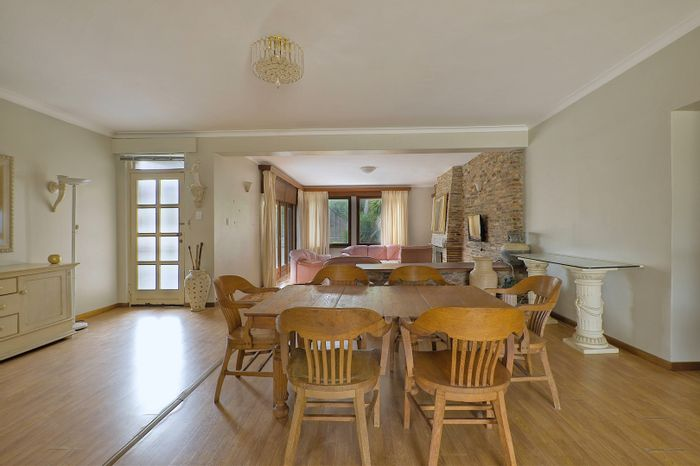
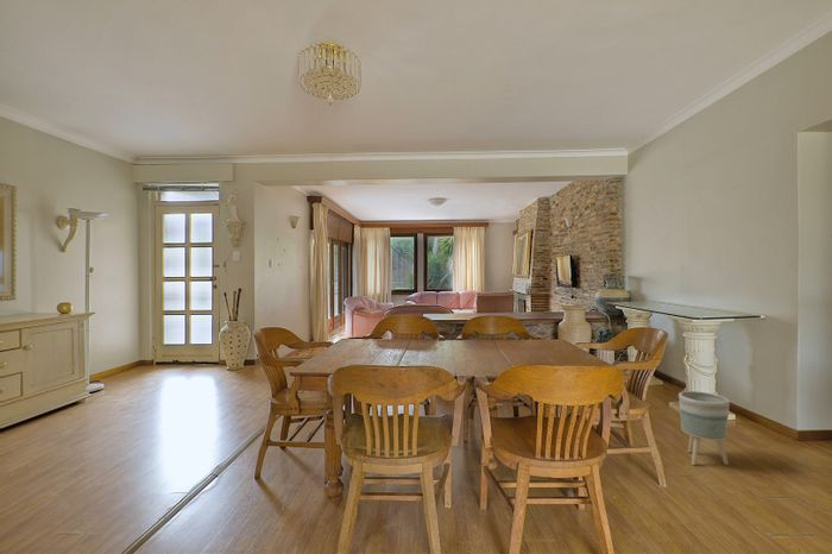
+ planter (702, 428)
